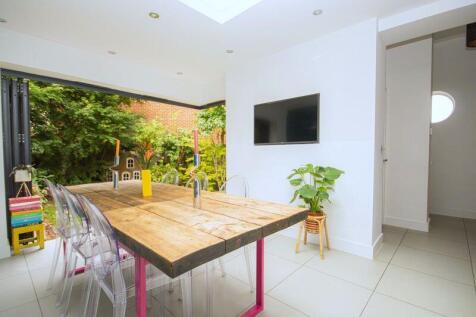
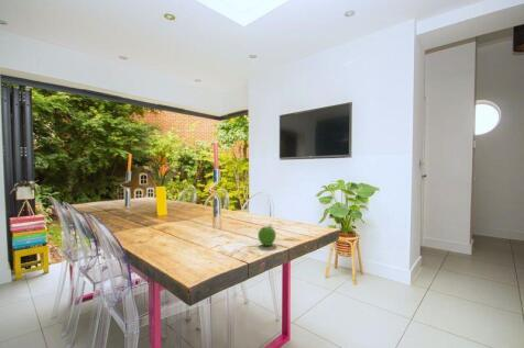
+ fruit (266, 235)
